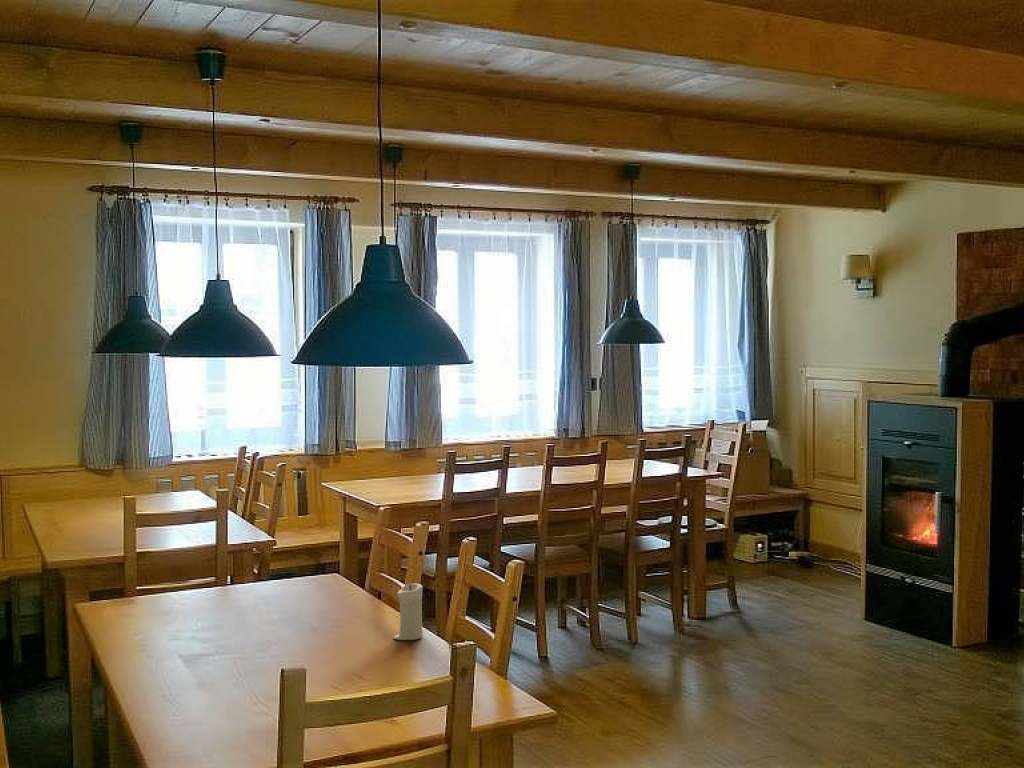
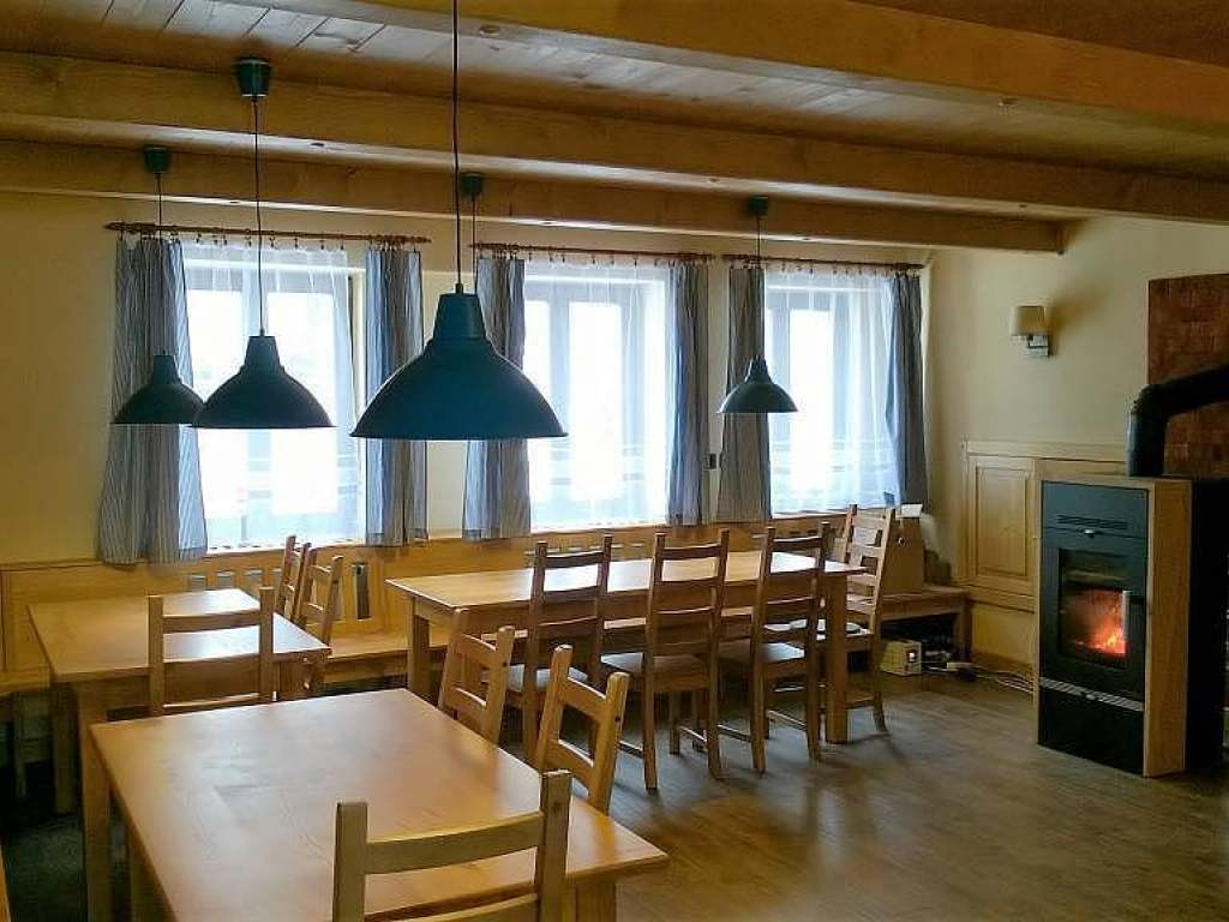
- candle (409, 610)
